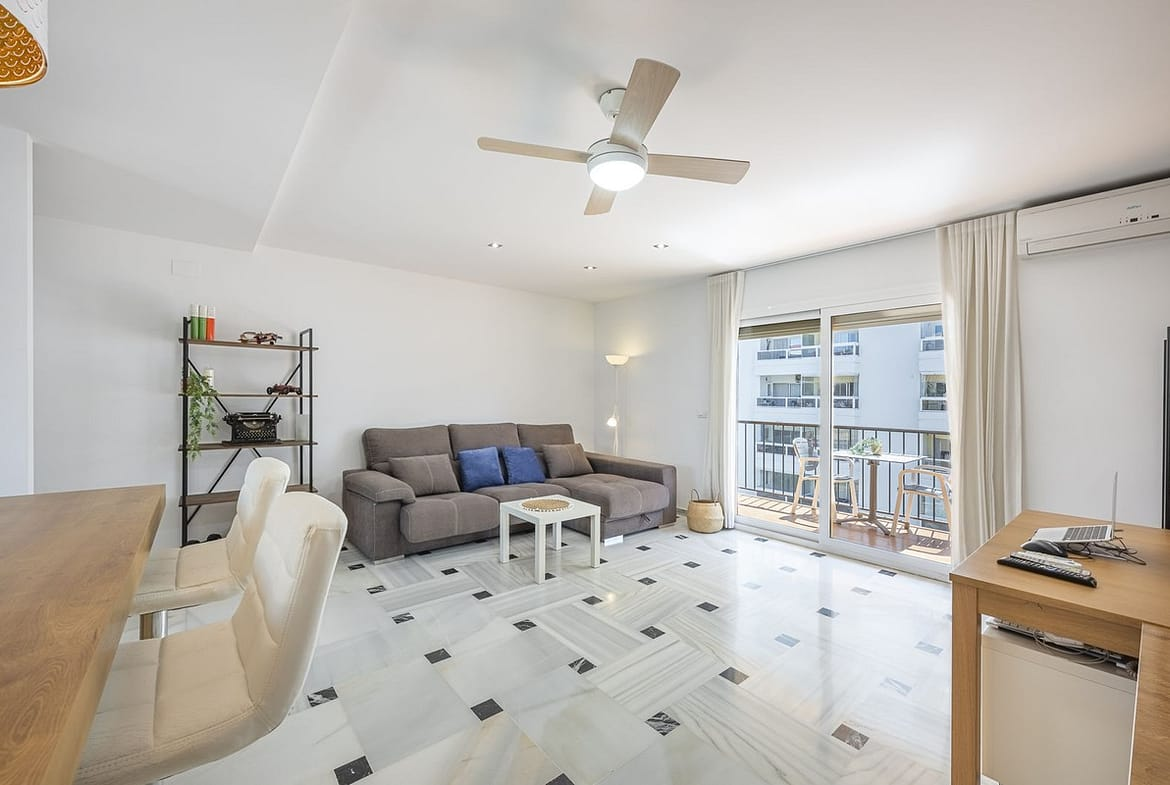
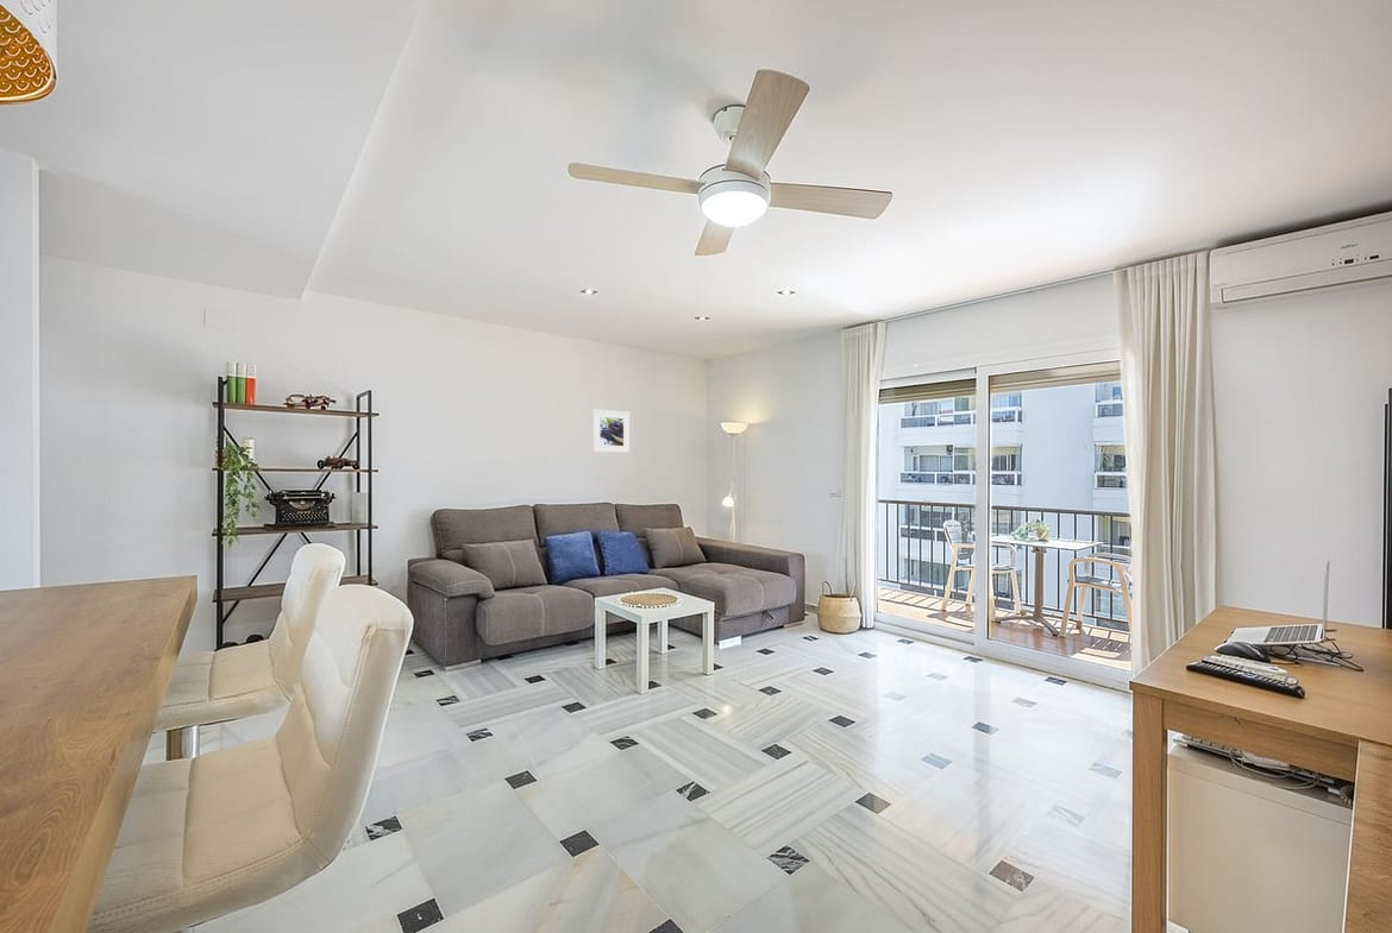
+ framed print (612, 431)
